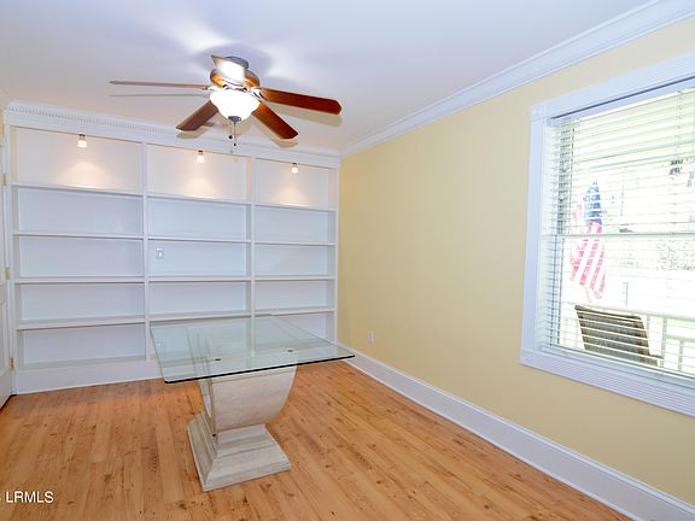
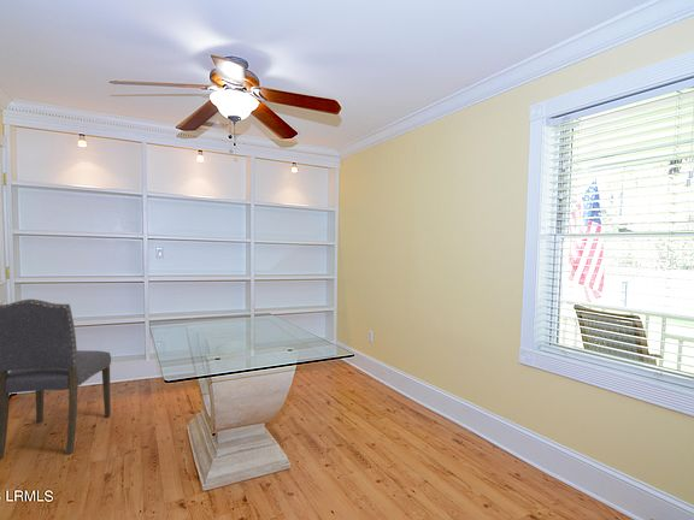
+ chair (53, 365)
